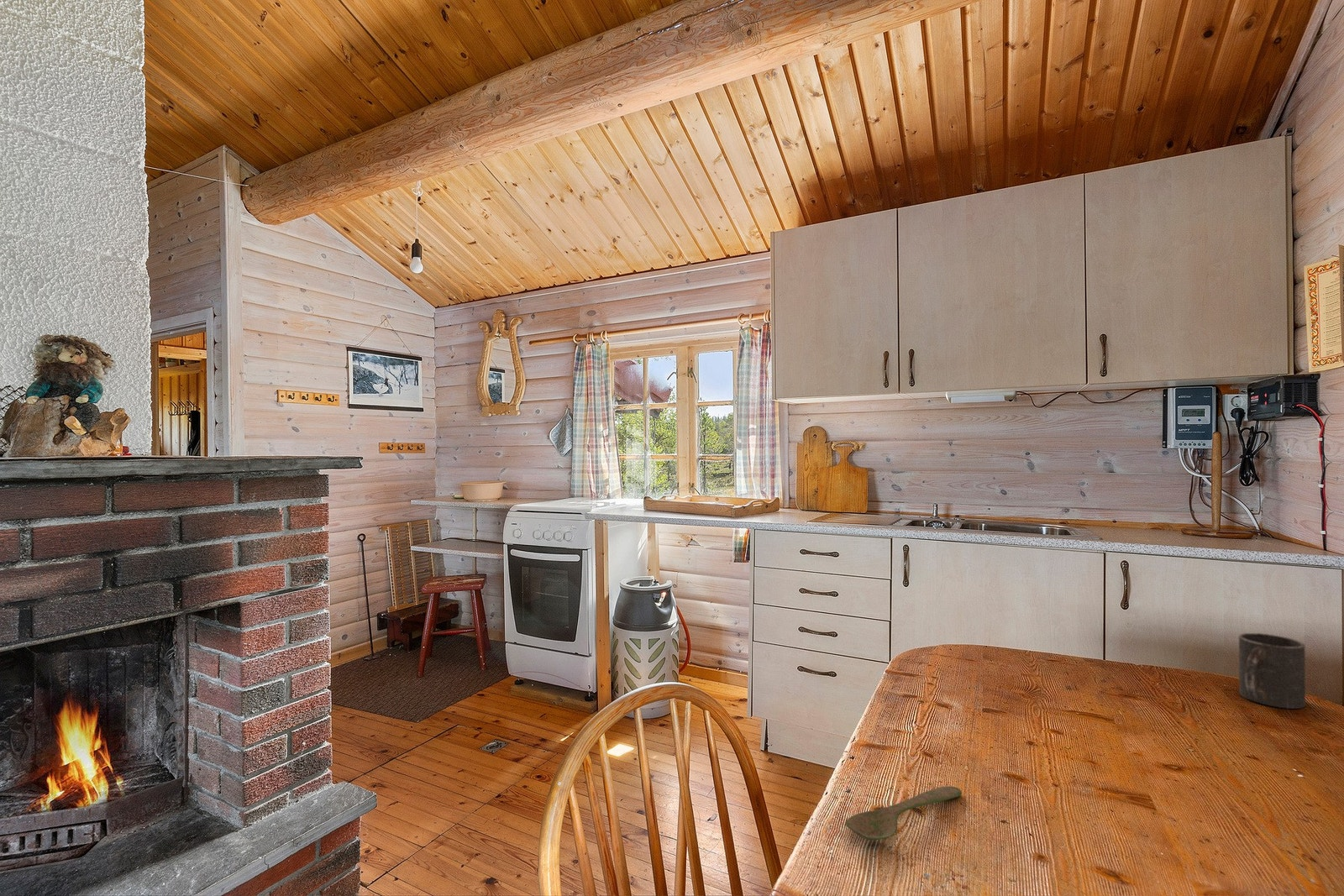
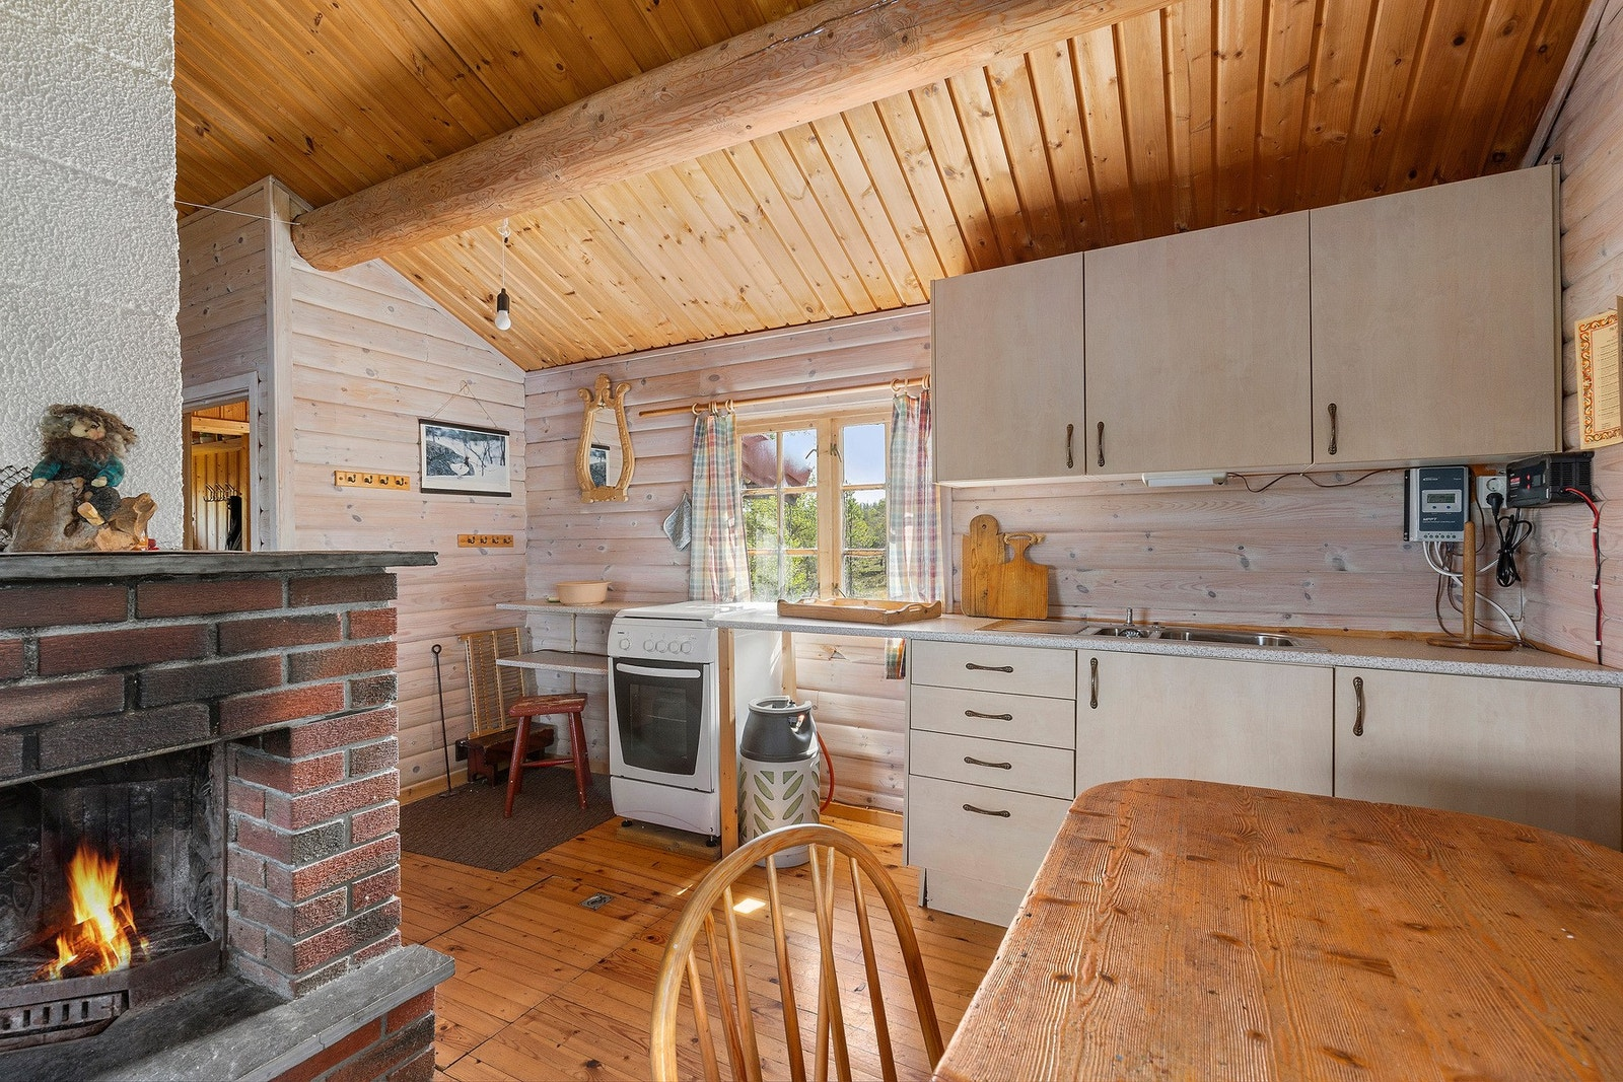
- mug (1266, 671)
- spoon (909, 808)
